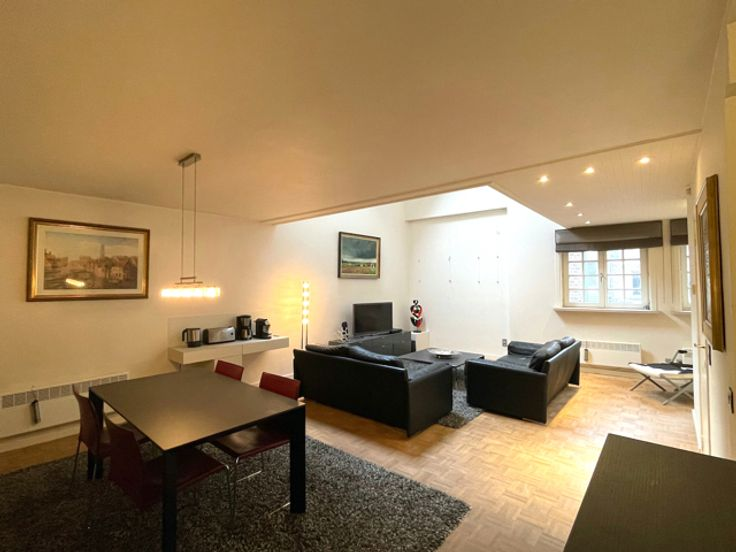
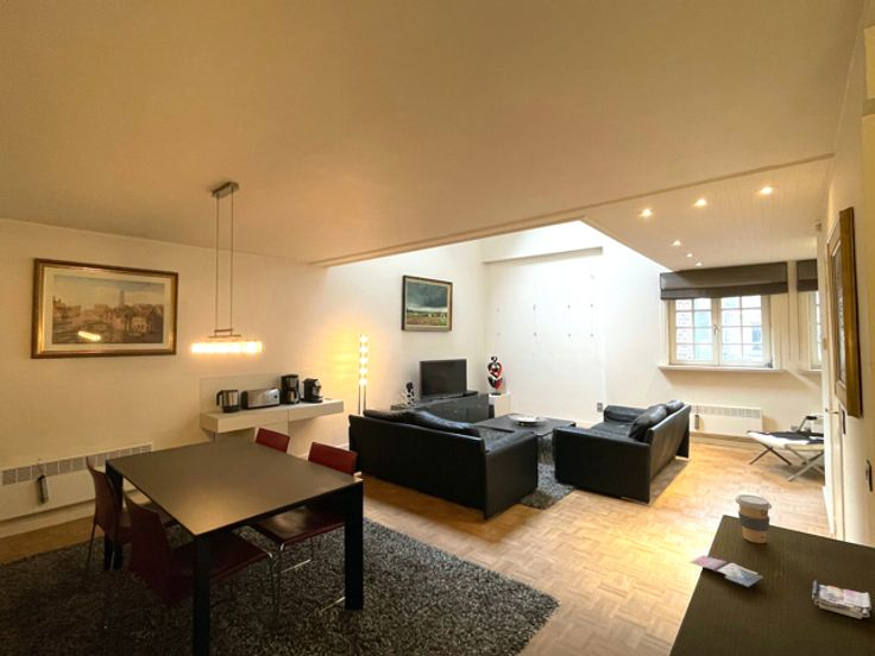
+ coffee cup (753, 518)
+ magazine (762, 576)
